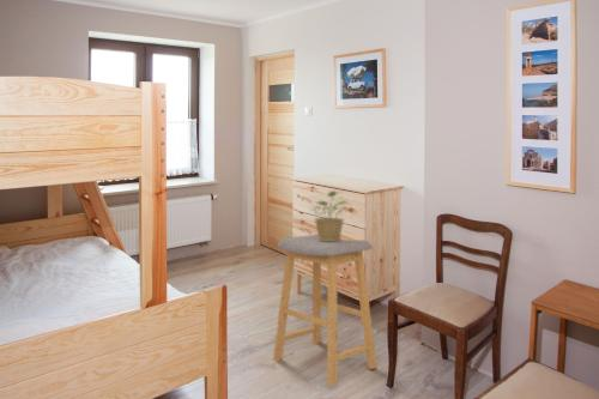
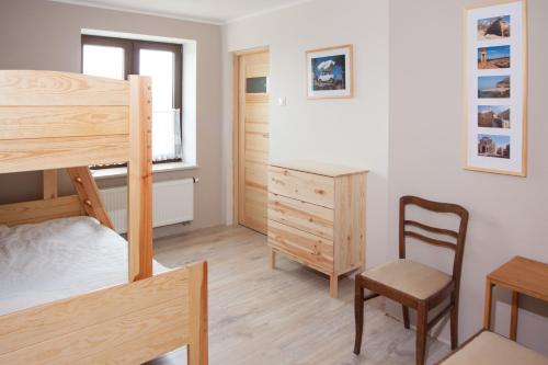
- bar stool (323, 301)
- potted plant (328, 213)
